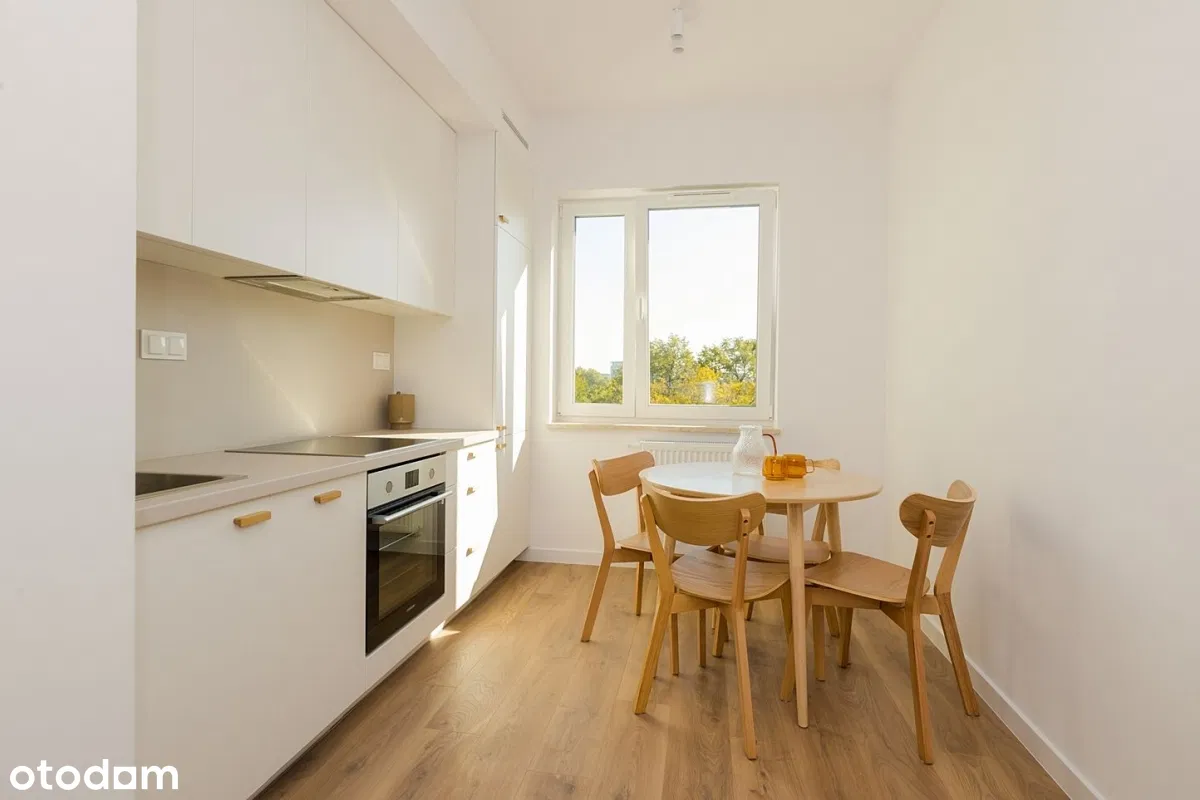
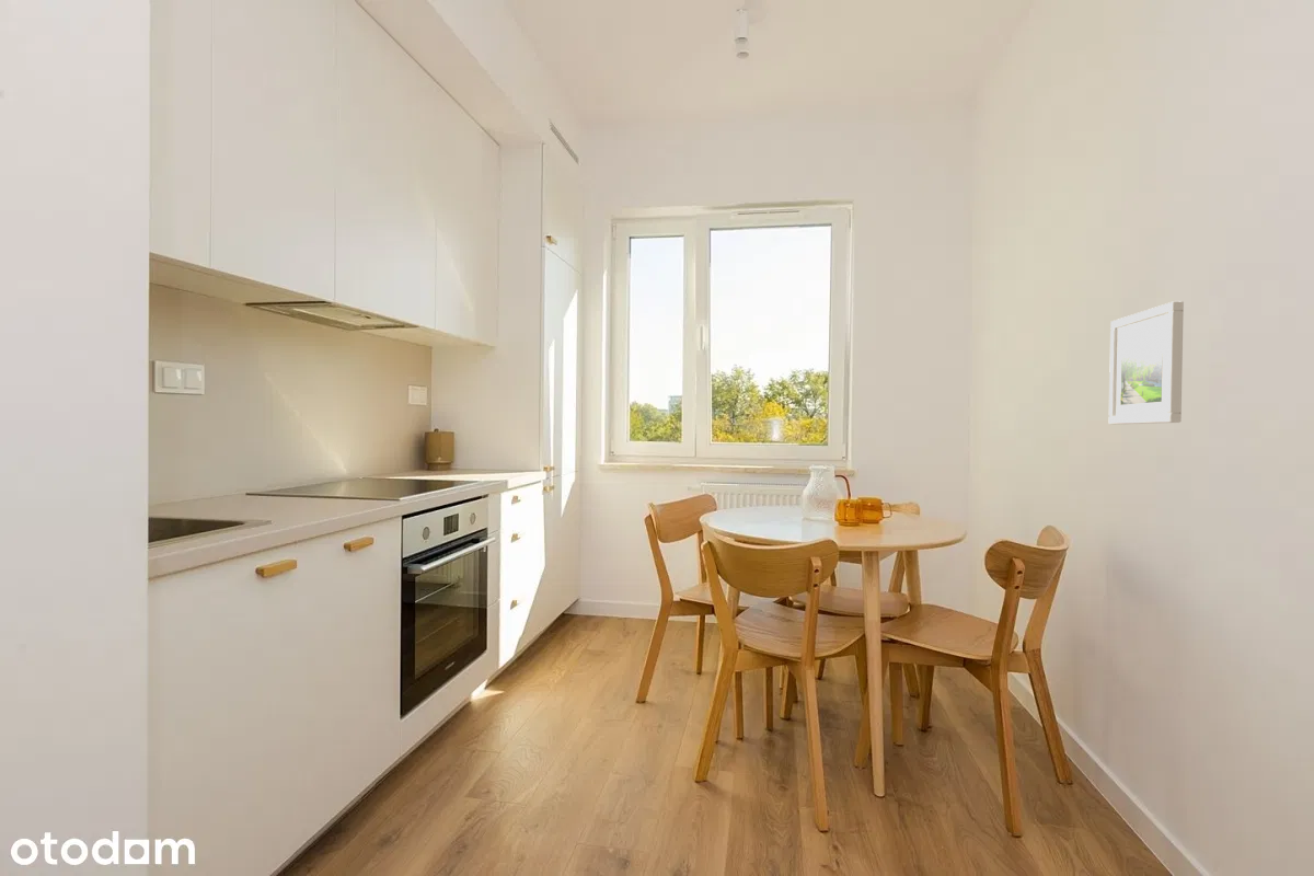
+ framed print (1142, 367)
